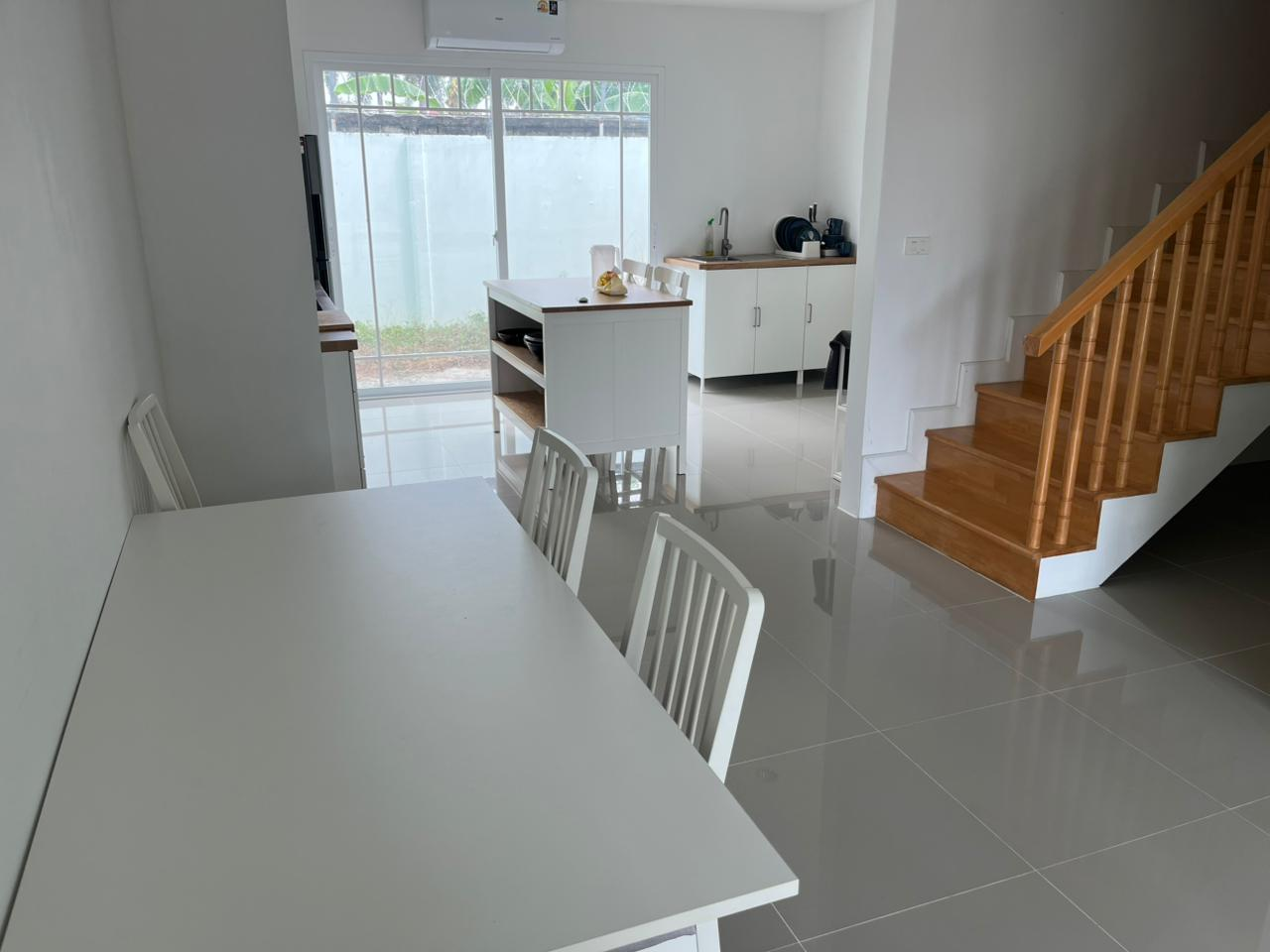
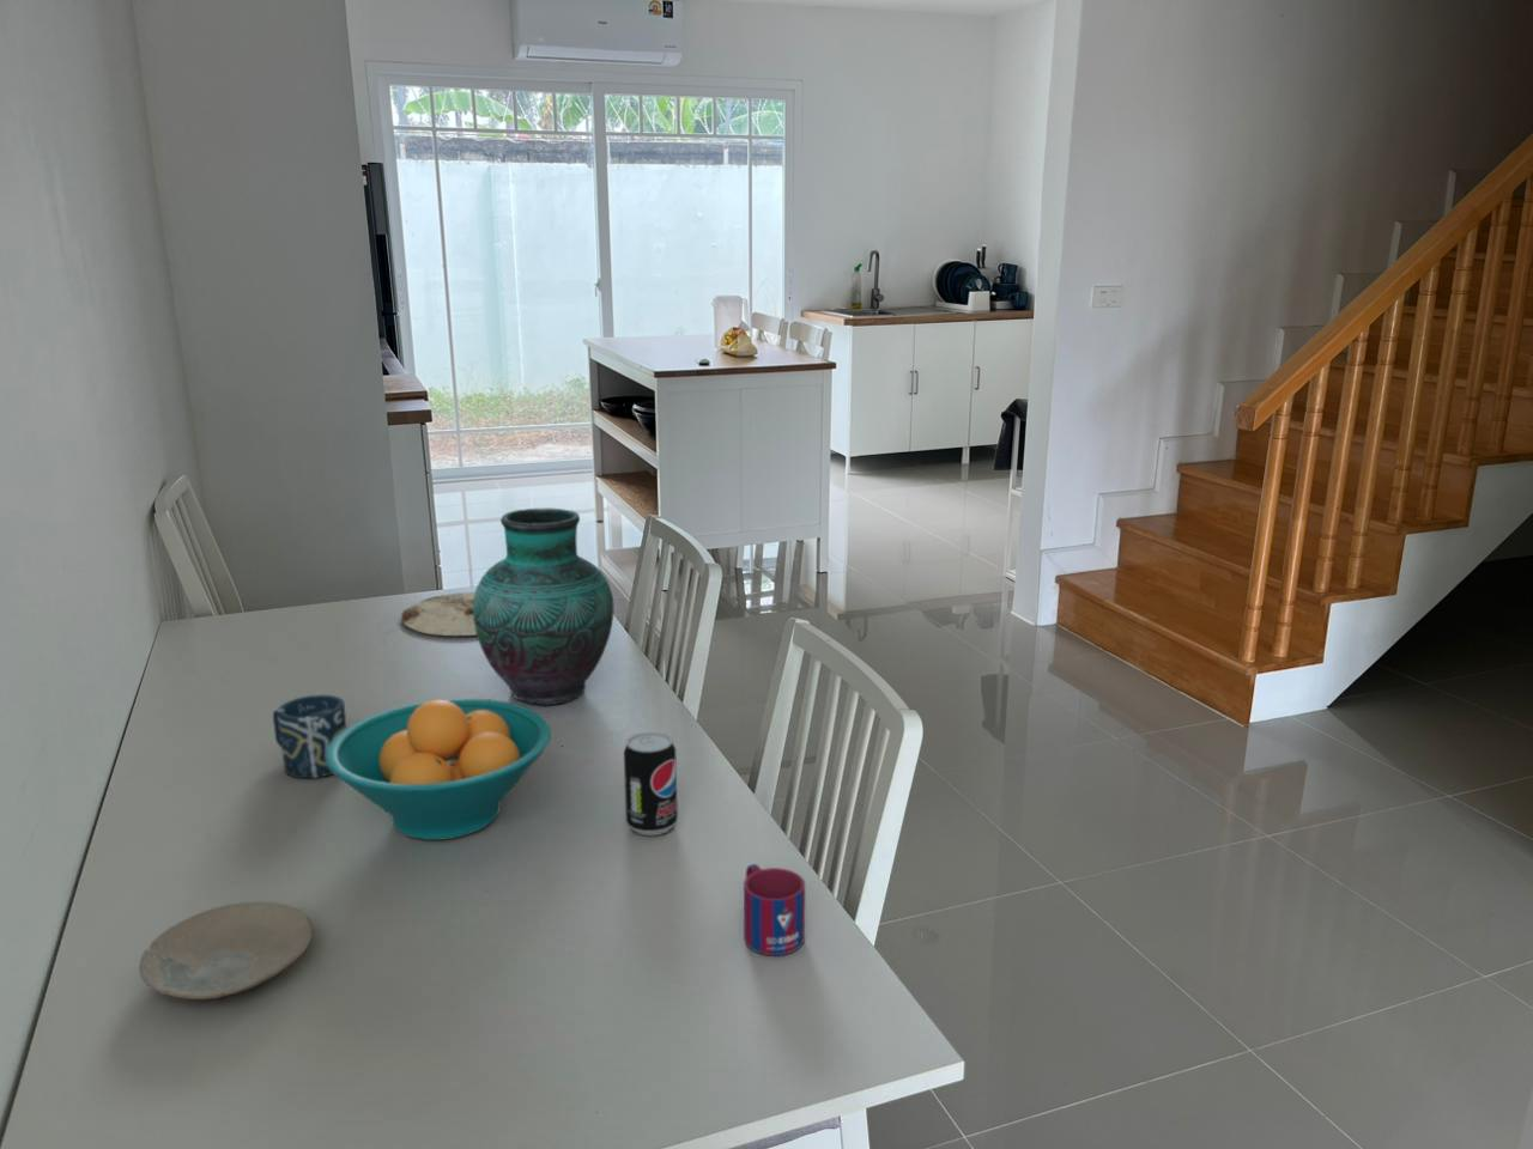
+ plate (472, 610)
+ fruit bowl (442, 760)
+ mug (769, 903)
+ vase (543, 605)
+ cup (307, 733)
+ plate (229, 955)
+ beverage can (651, 783)
